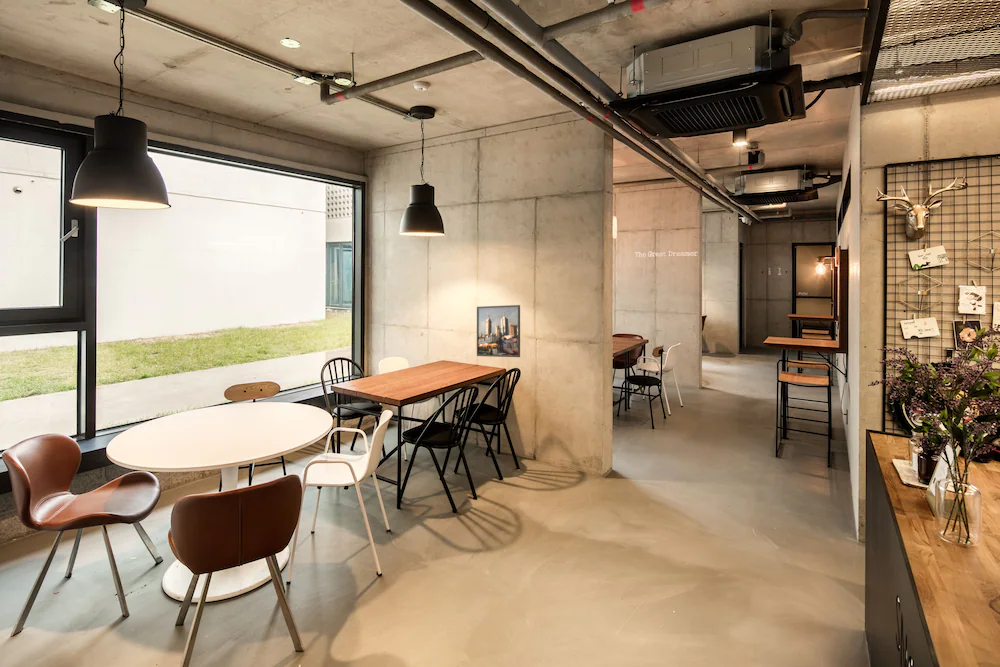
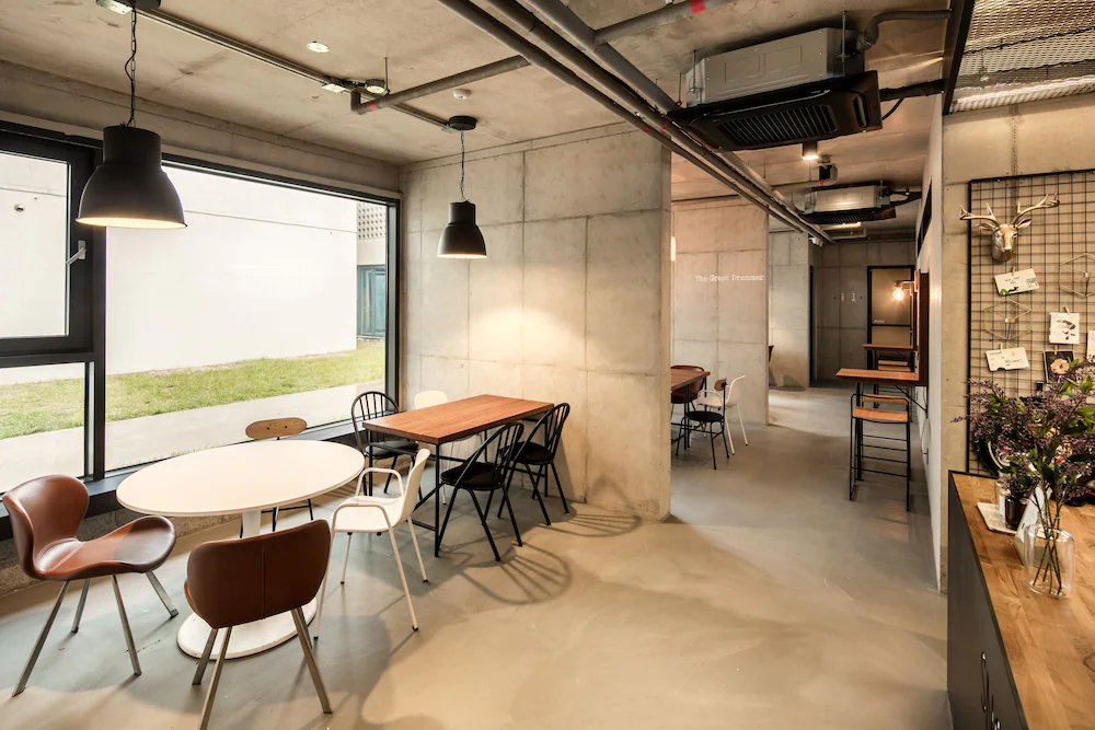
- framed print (497, 331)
